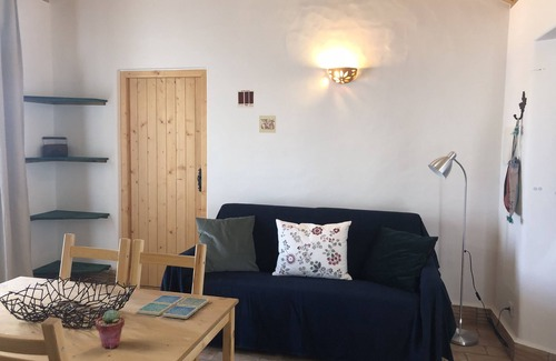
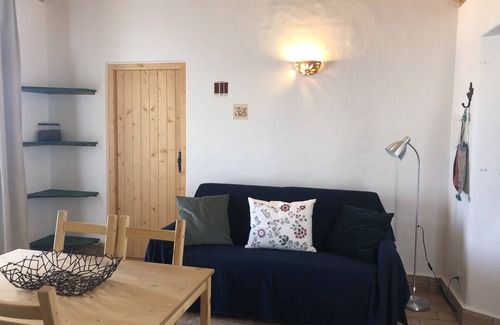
- potted succulent (110, 327)
- drink coaster (173, 304)
